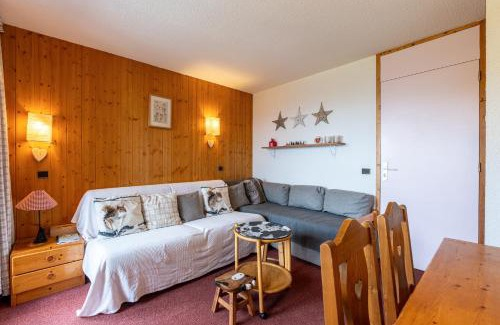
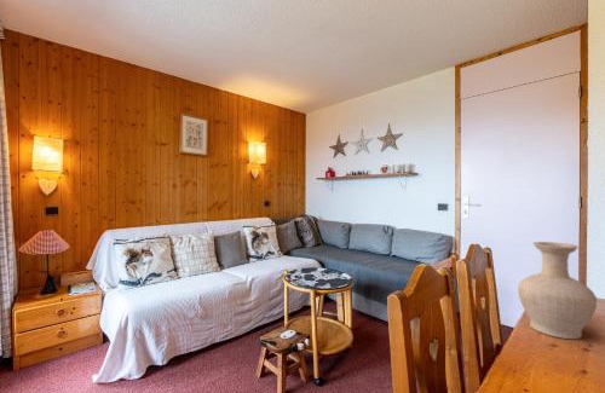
+ vase (554, 287)
